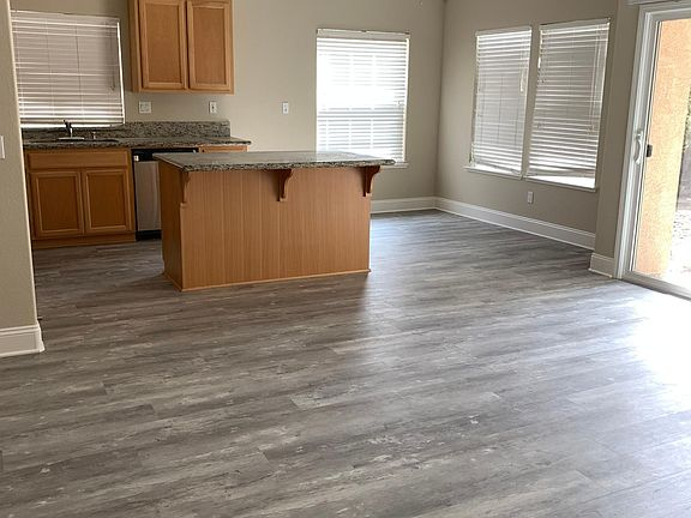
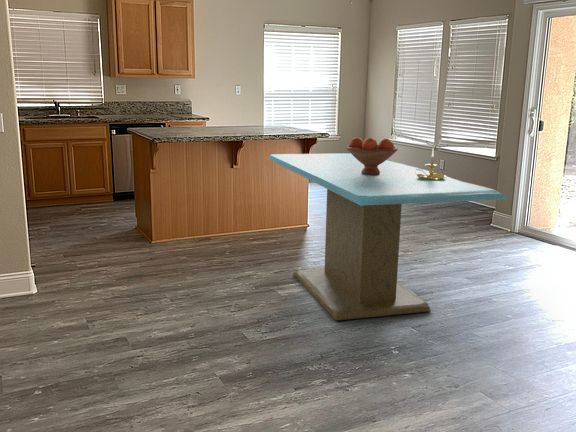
+ dining table (361, 232)
+ fruit bowl (371, 155)
+ candle holder (430, 163)
